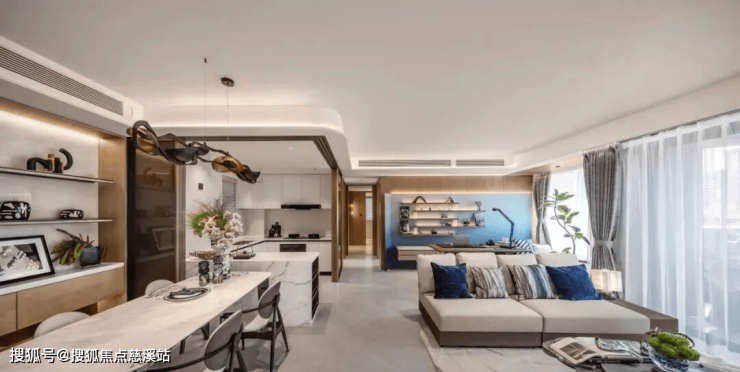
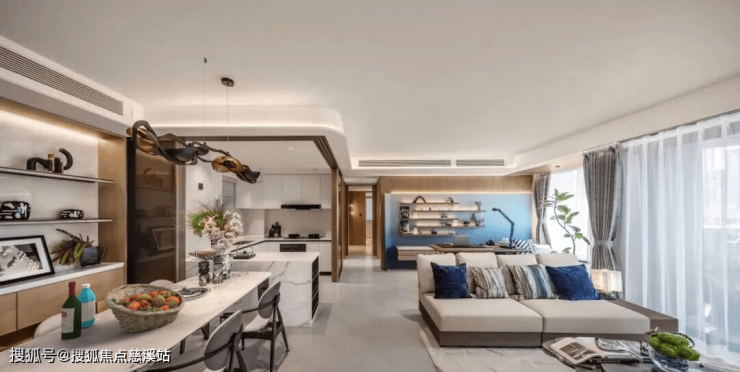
+ wine bottle (71, 309)
+ water bottle (85, 305)
+ fruit basket (147, 304)
